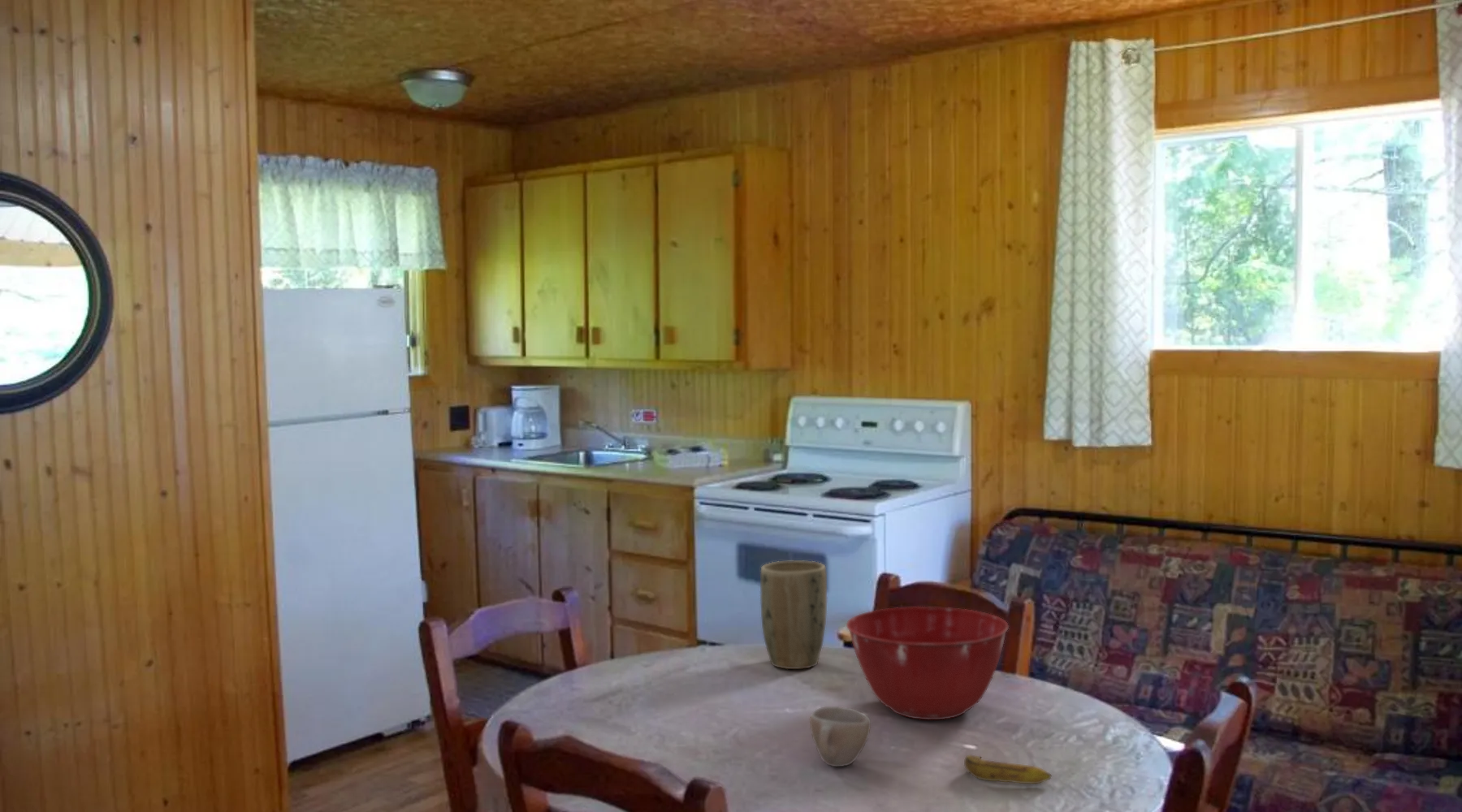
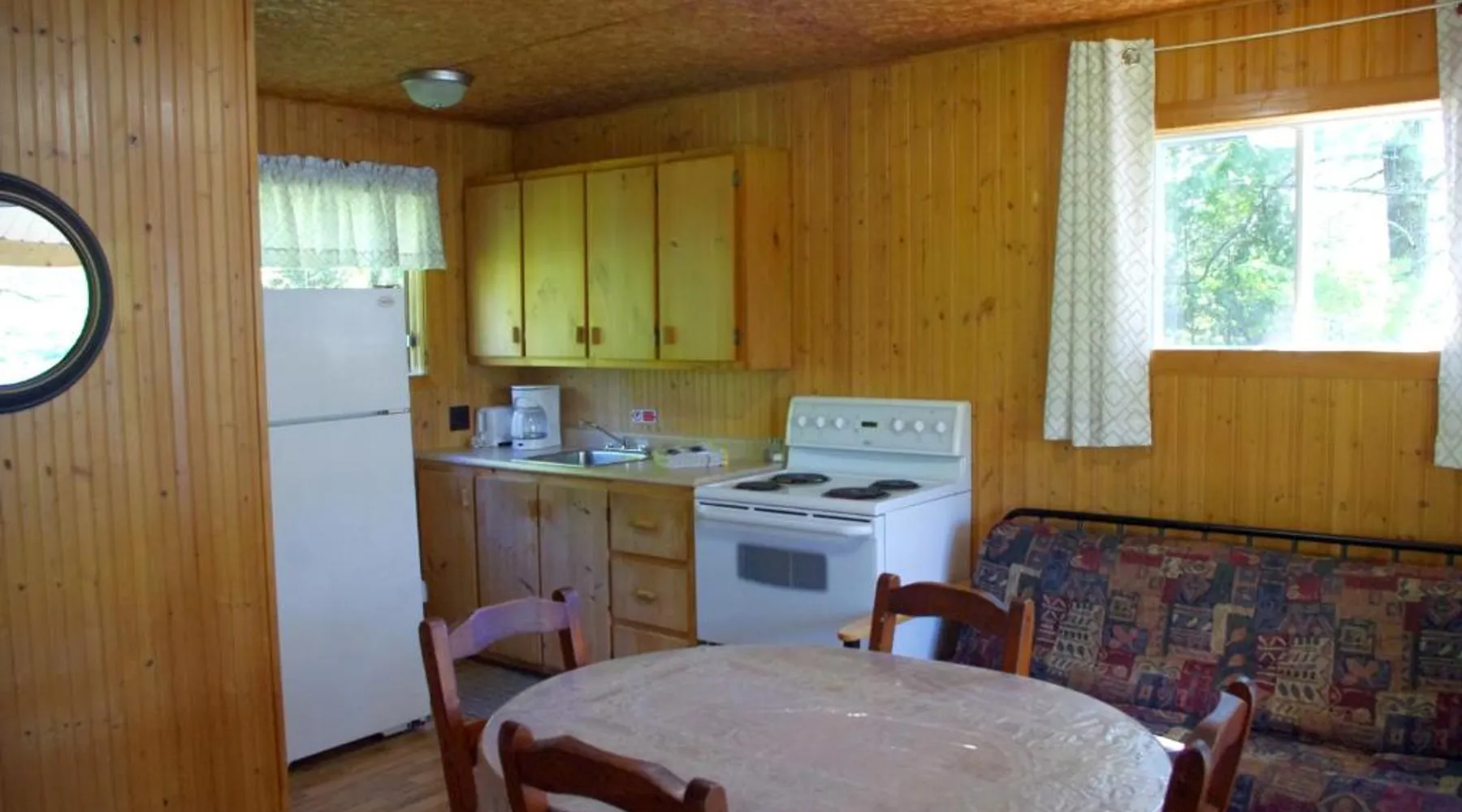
- banana (1006, 767)
- cup (837, 741)
- plant pot (794, 614)
- mixing bowl (927, 665)
